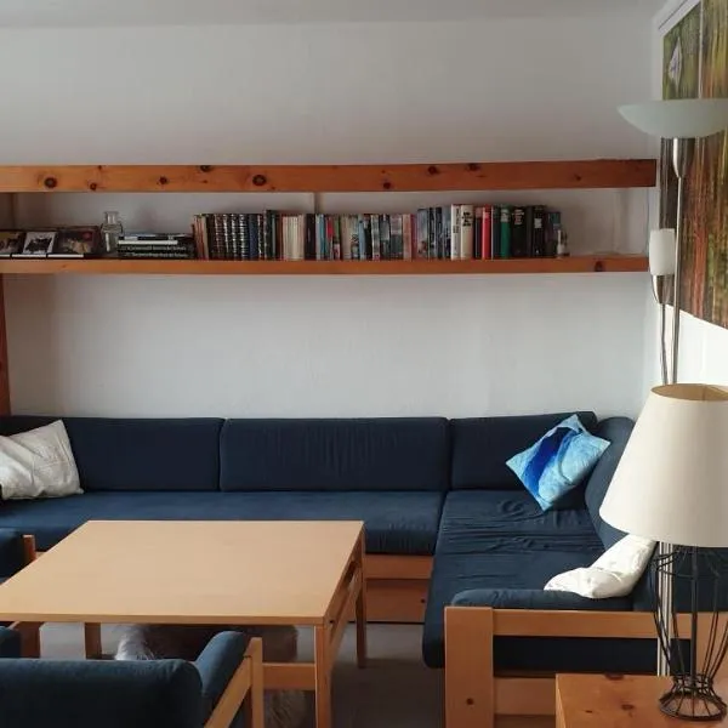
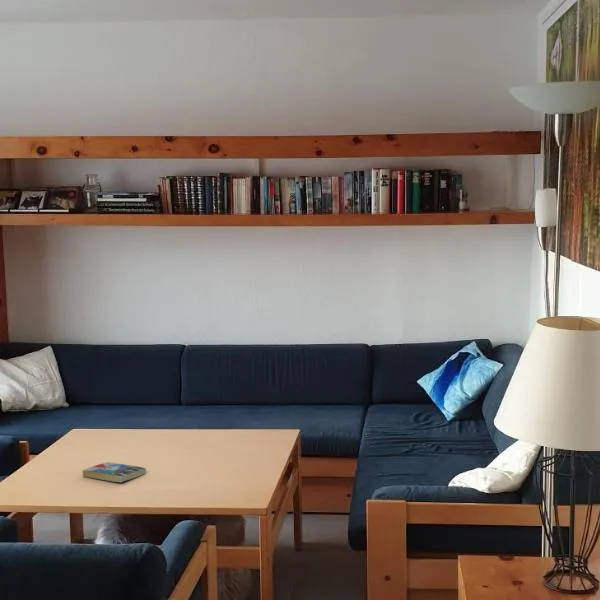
+ book (114, 471)
